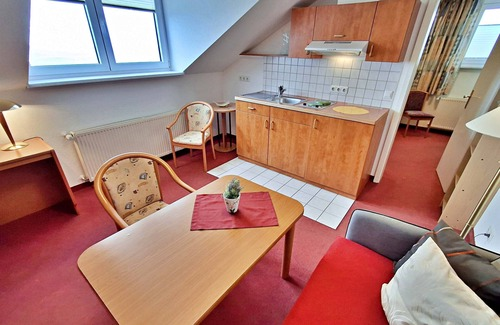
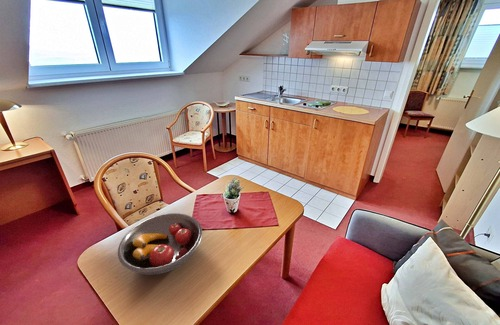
+ fruit bowl (163, 243)
